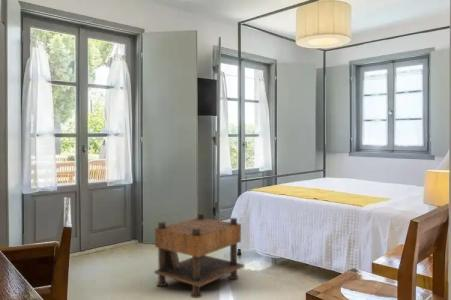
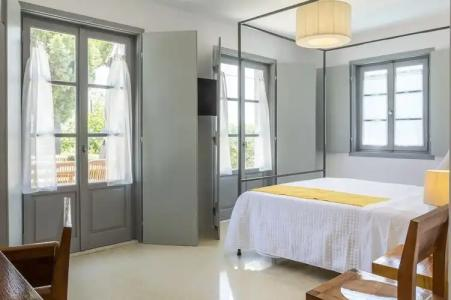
- nightstand (199, 250)
